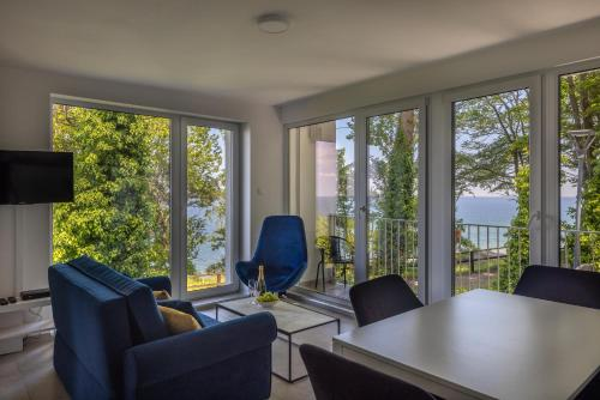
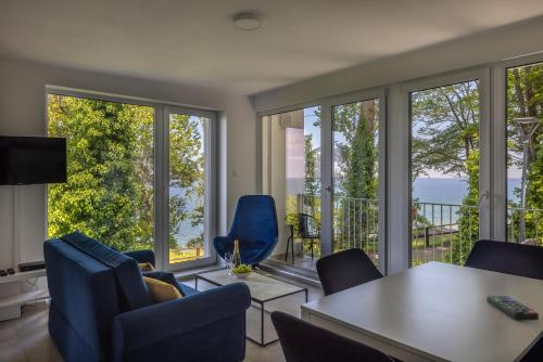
+ remote control (510, 306)
